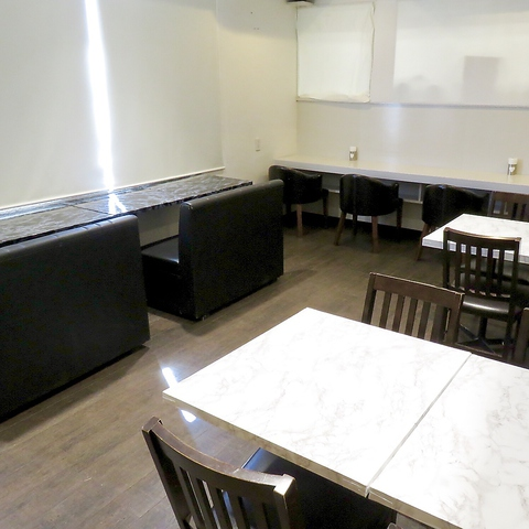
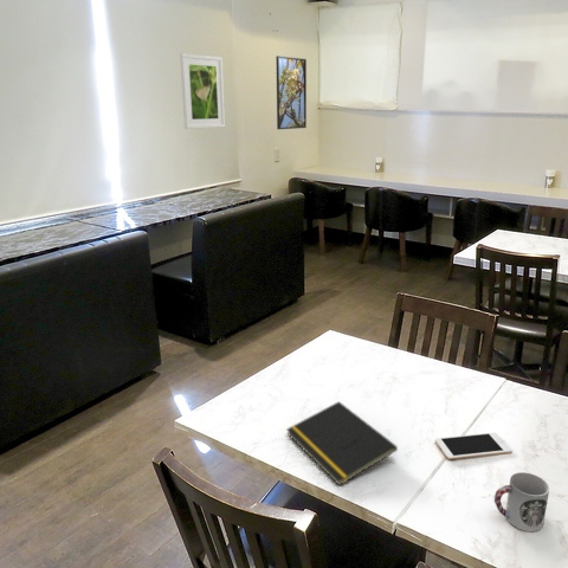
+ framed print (291, 93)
+ cell phone (472, 445)
+ cup (518, 502)
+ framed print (204, 92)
+ notepad (338, 439)
